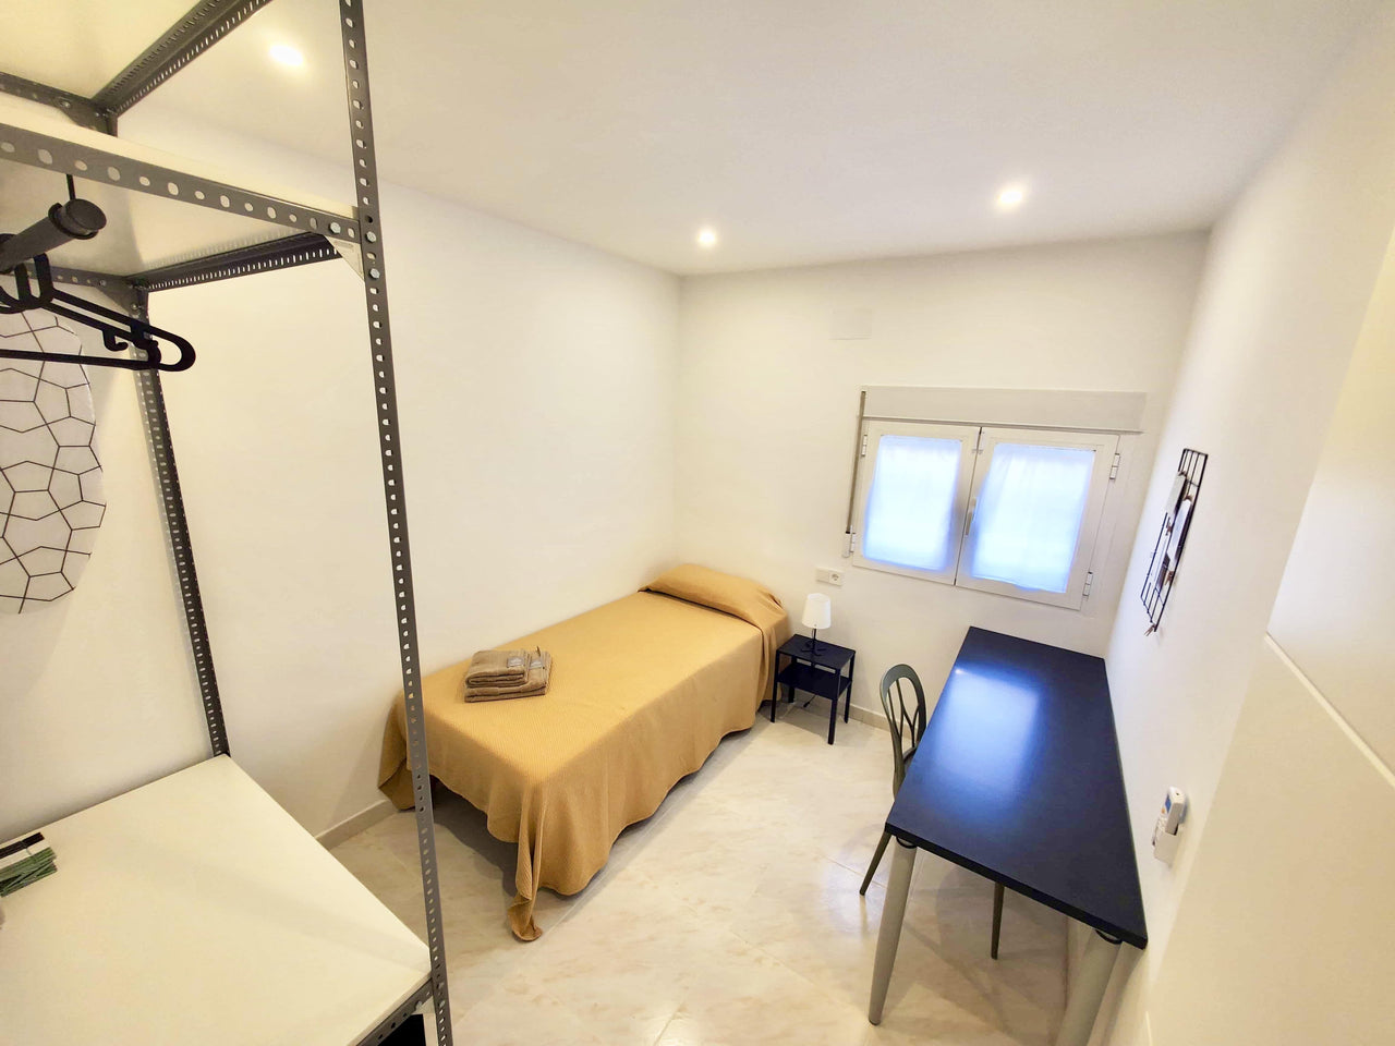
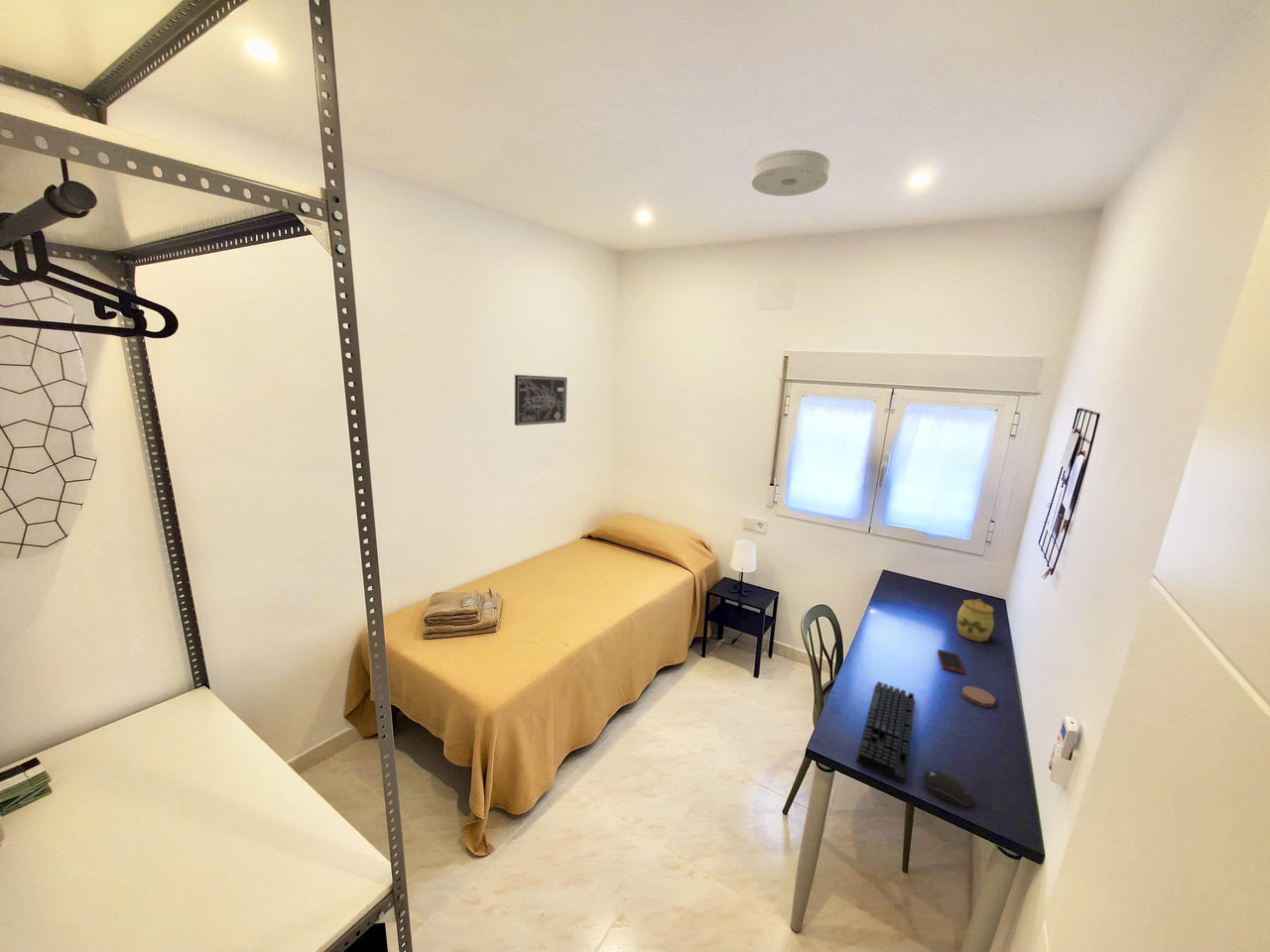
+ smoke detector (789, 175)
+ wall art (542, 400)
+ coaster (978, 696)
+ computer mouse (948, 785)
+ cell phone (950, 660)
+ jar (975, 617)
+ keyboard (888, 724)
